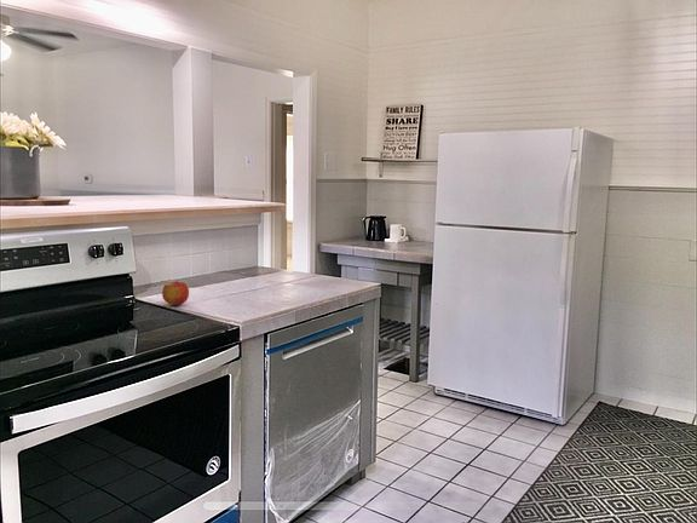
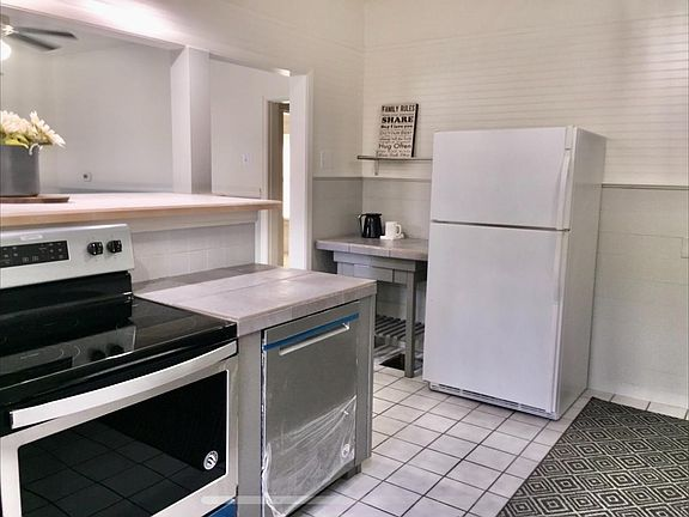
- apple (175, 292)
